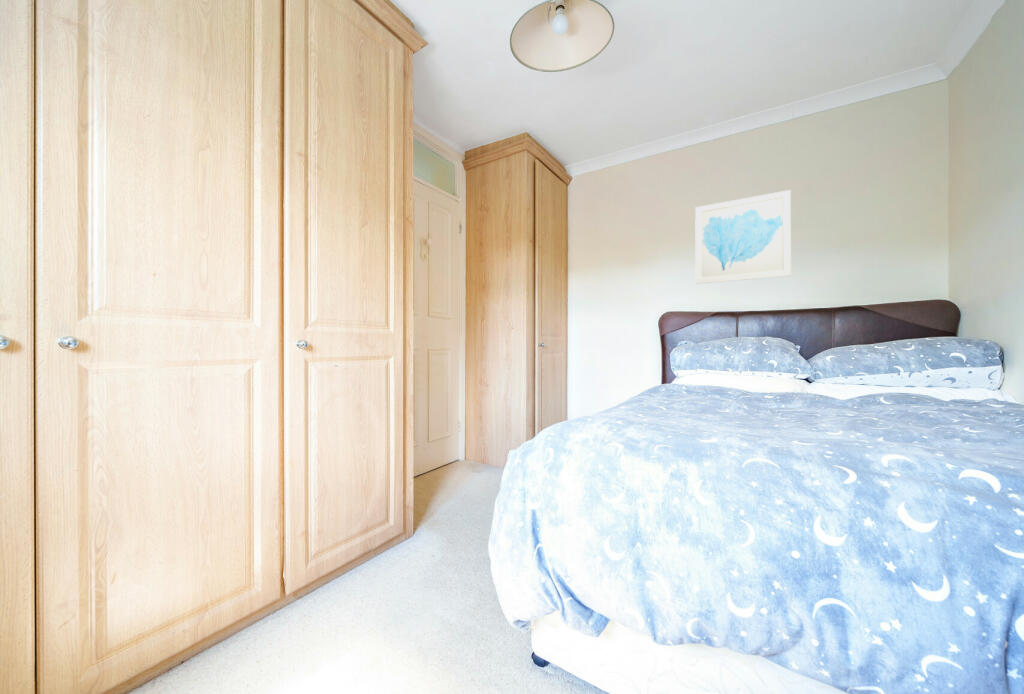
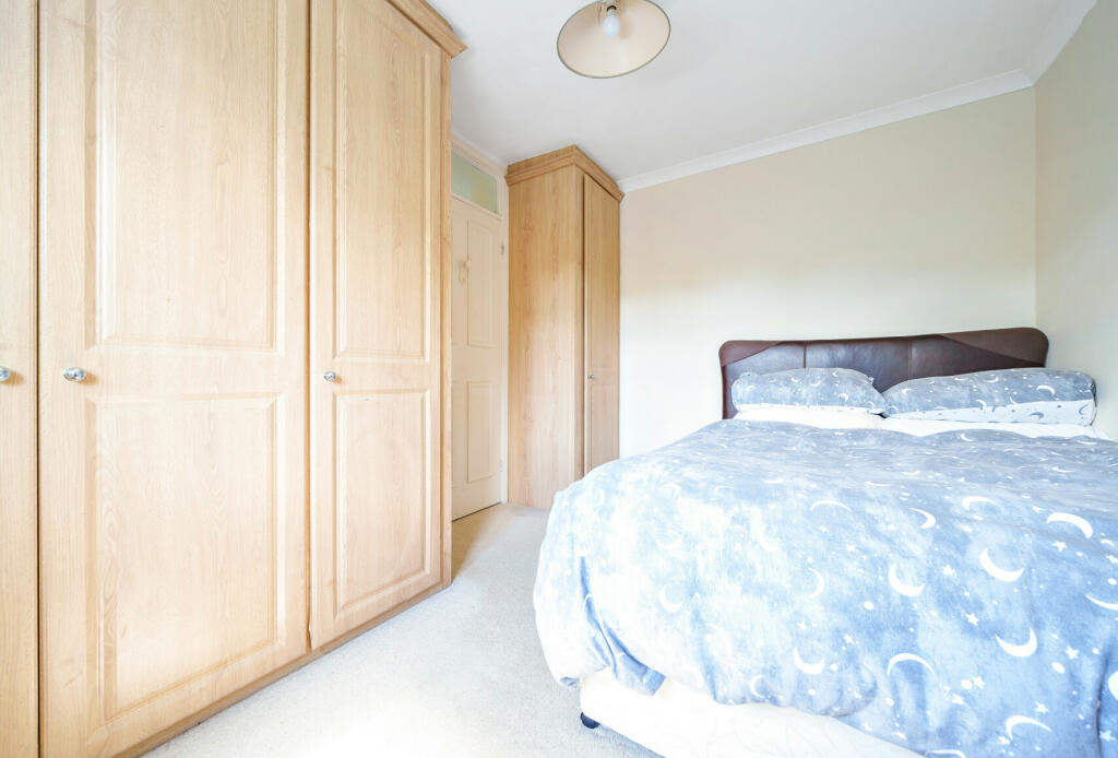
- wall art (740, 239)
